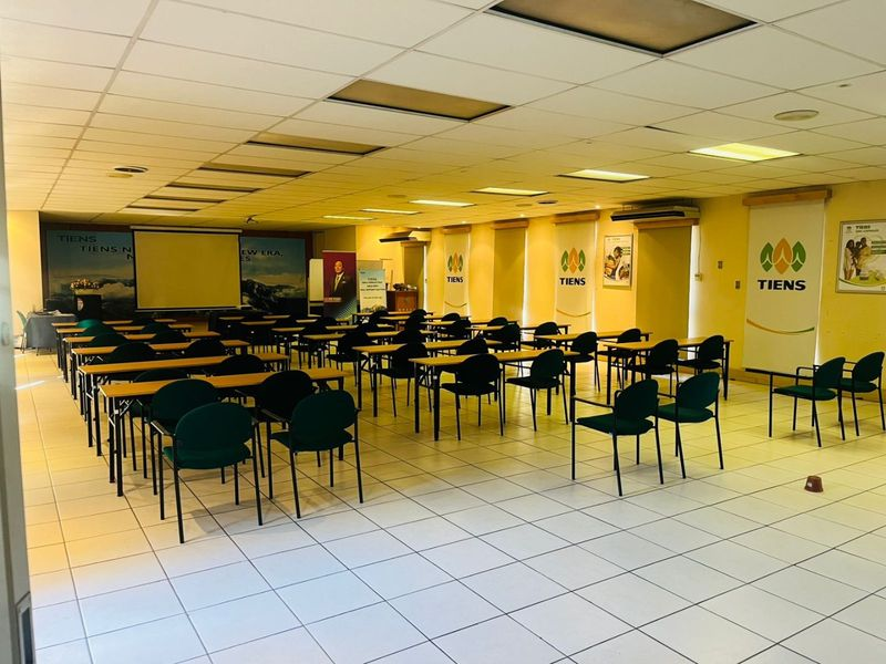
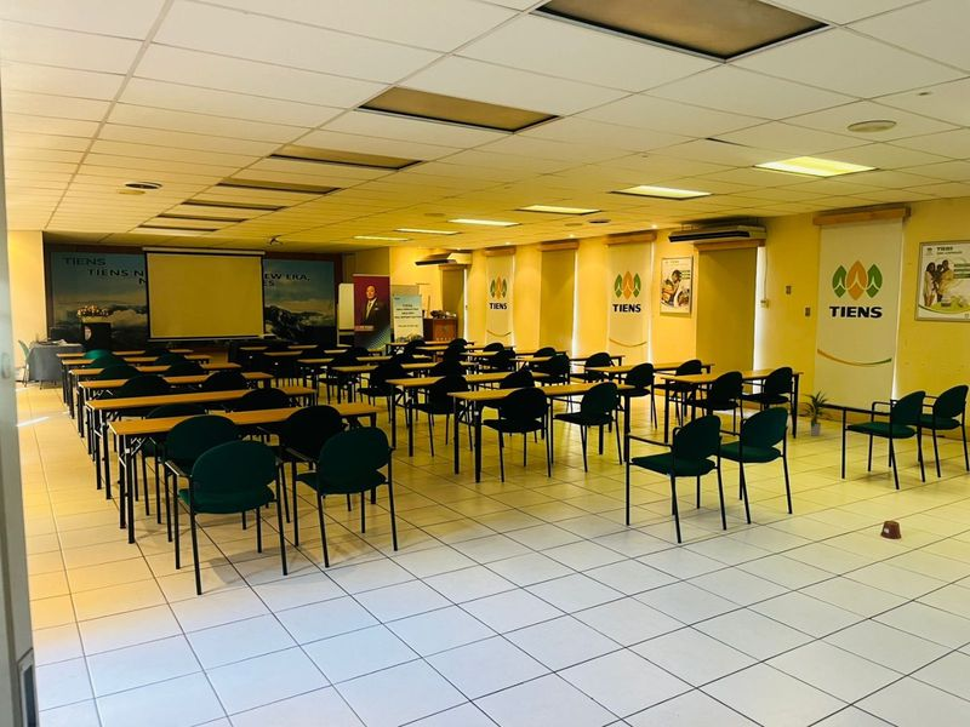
+ indoor plant (815, 412)
